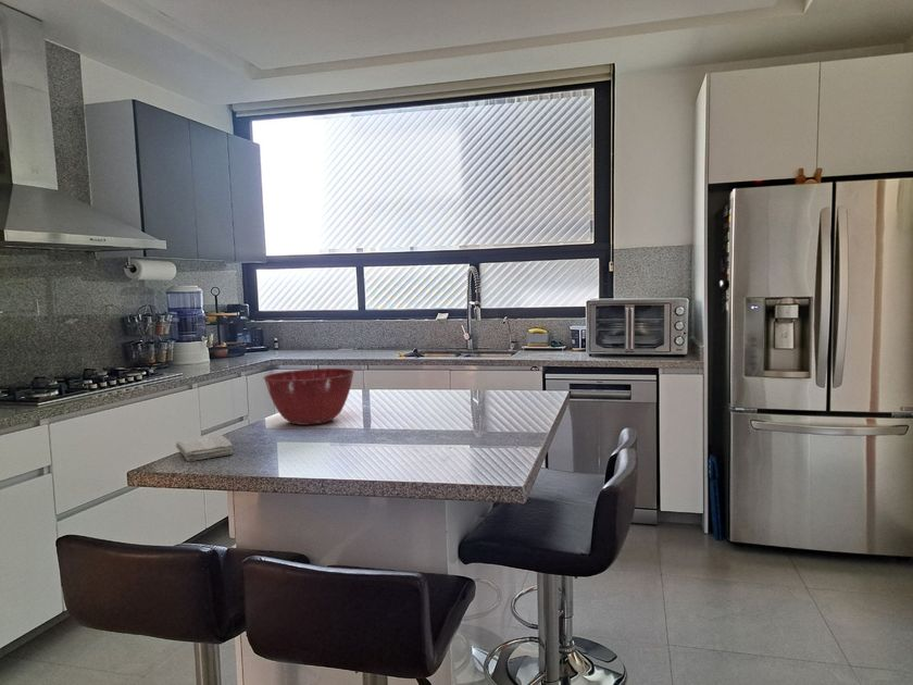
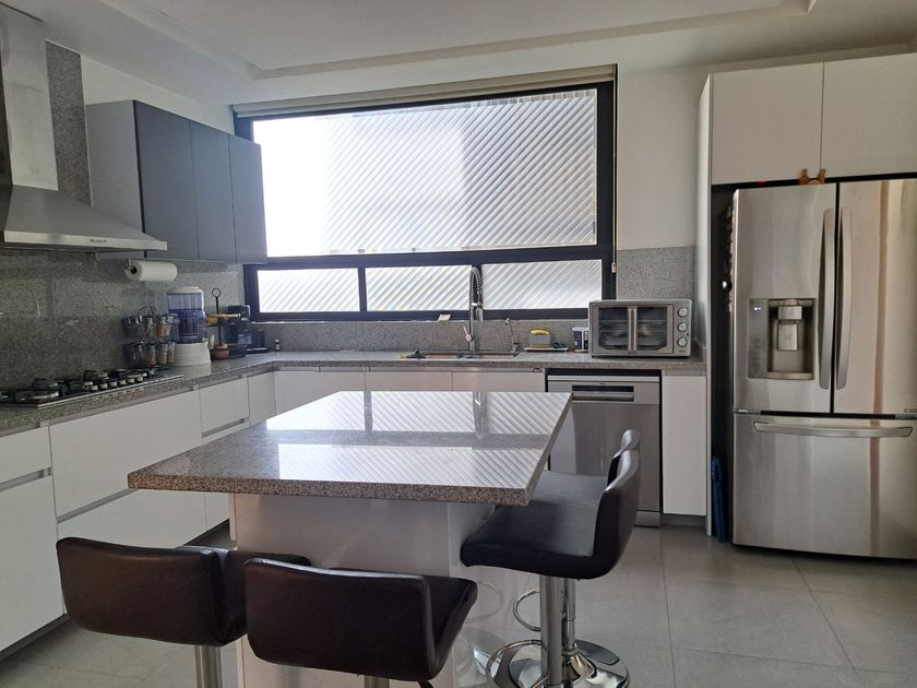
- washcloth (204, 446)
- mixing bowl (310, 397)
